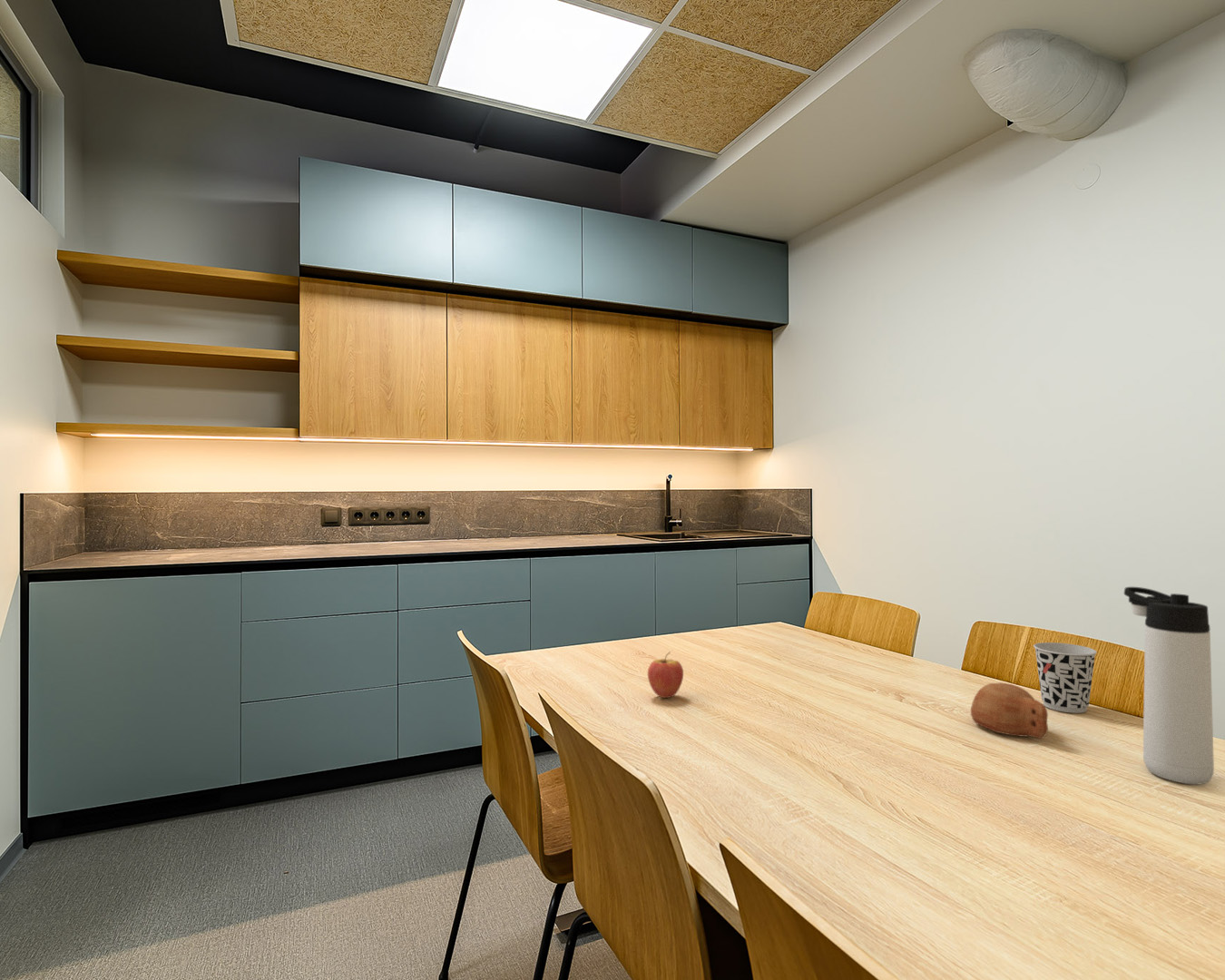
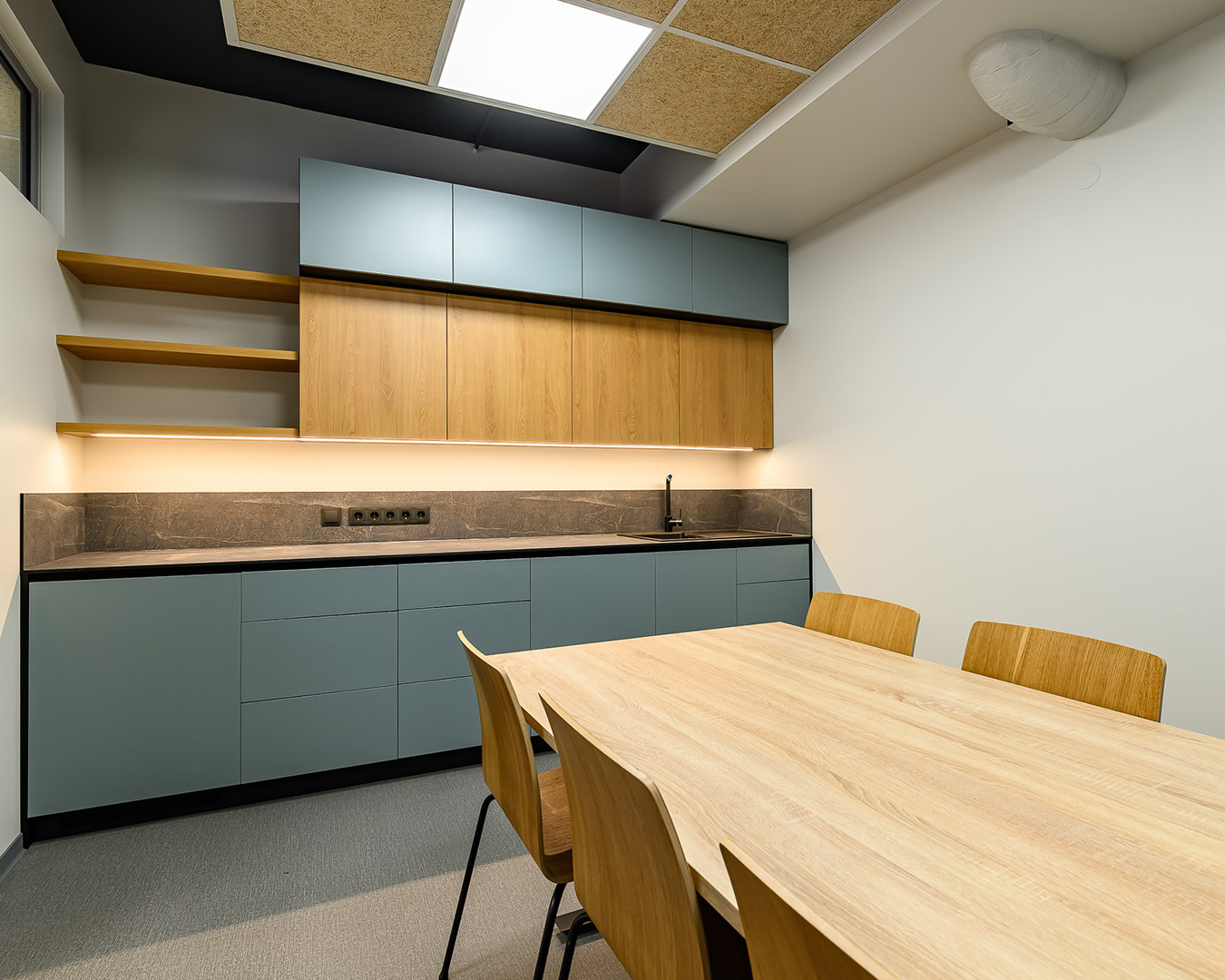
- thermos bottle (1164, 681)
- cup (1064, 677)
- fruit (665, 673)
- cup (1013, 709)
